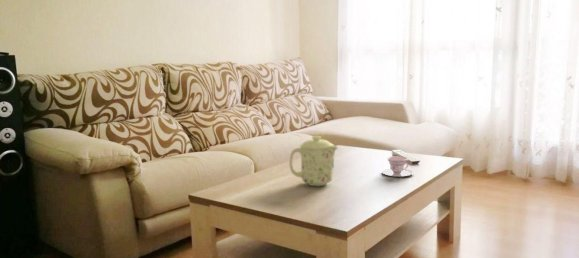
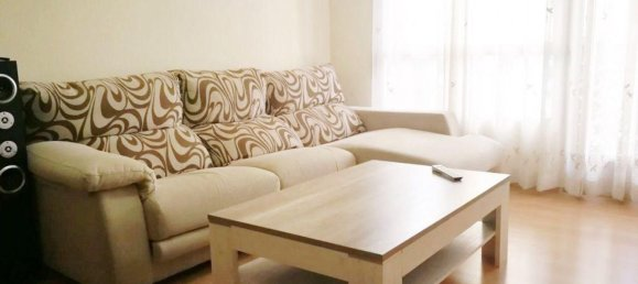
- teacup (397, 165)
- mug (314, 160)
